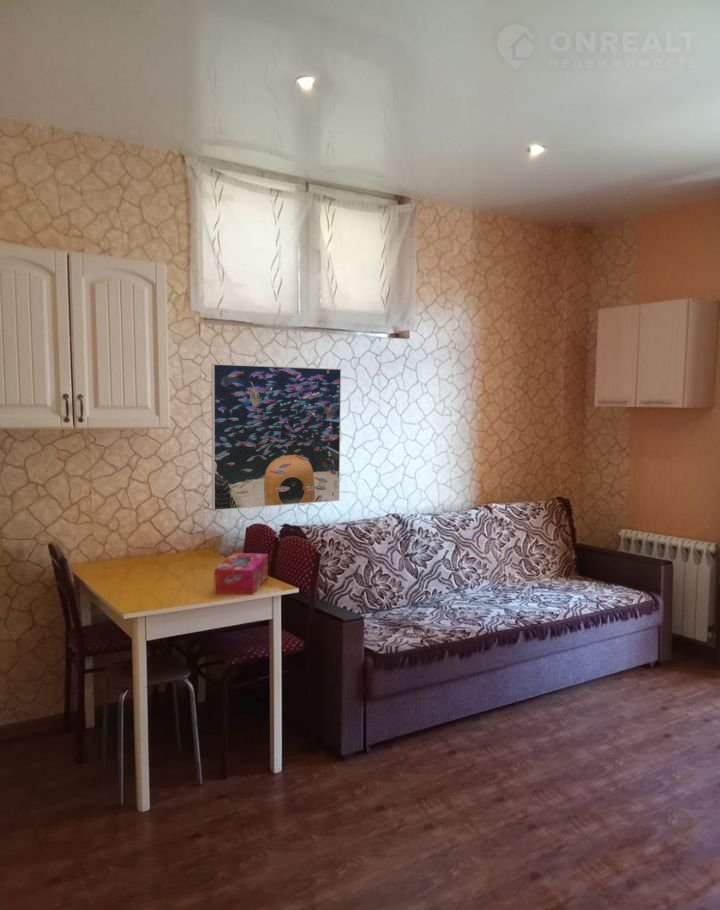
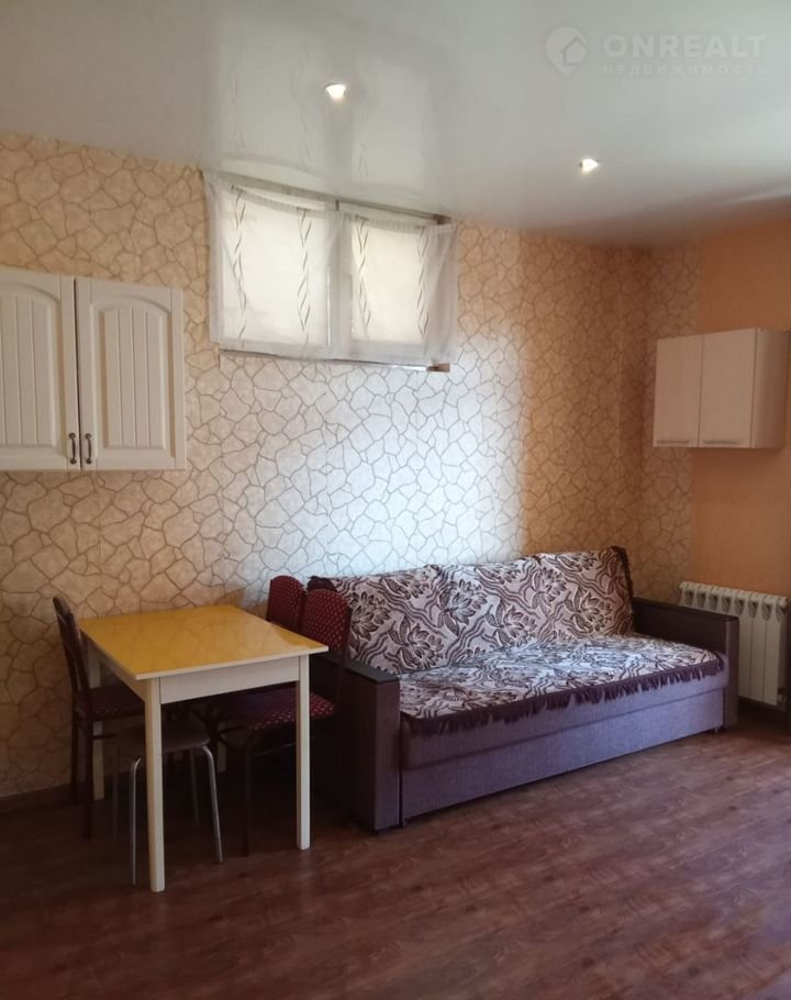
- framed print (279, 436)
- tissue box (242, 573)
